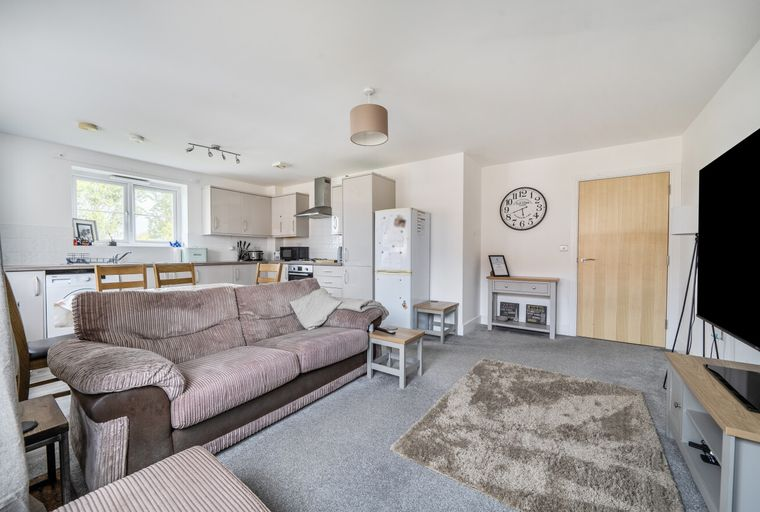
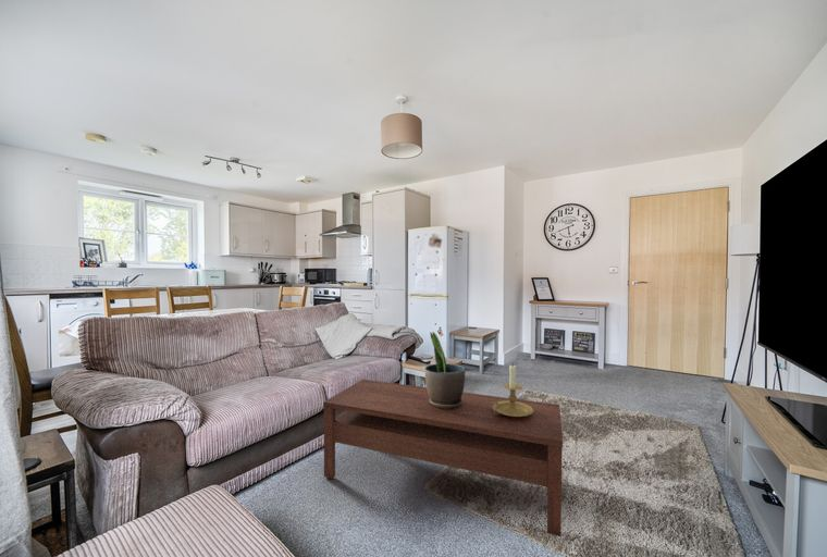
+ potted plant (444, 366)
+ coffee table (440, 441)
+ candle holder (511, 387)
